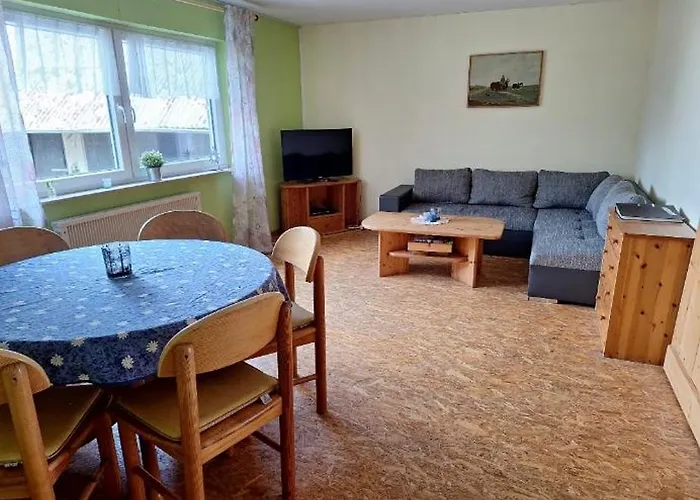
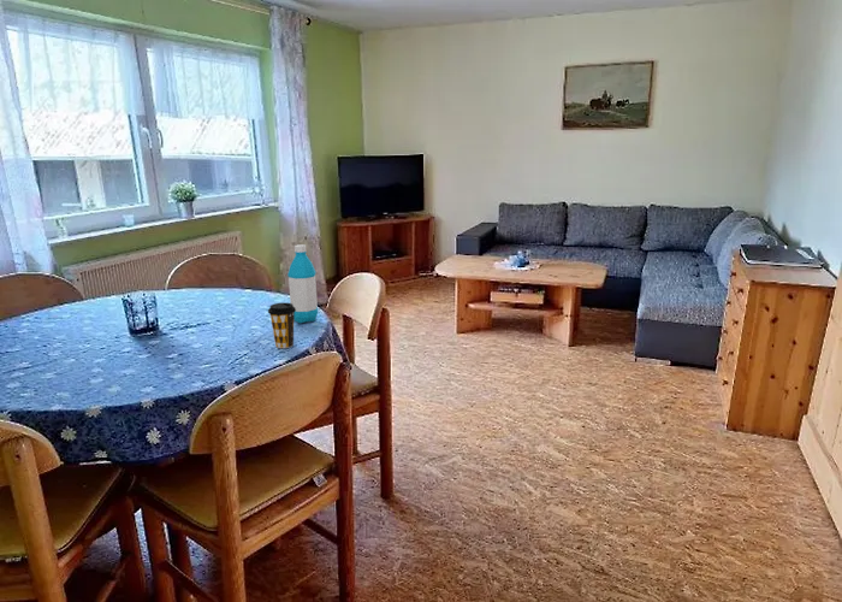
+ water bottle (302, 283)
+ coffee cup (283, 325)
